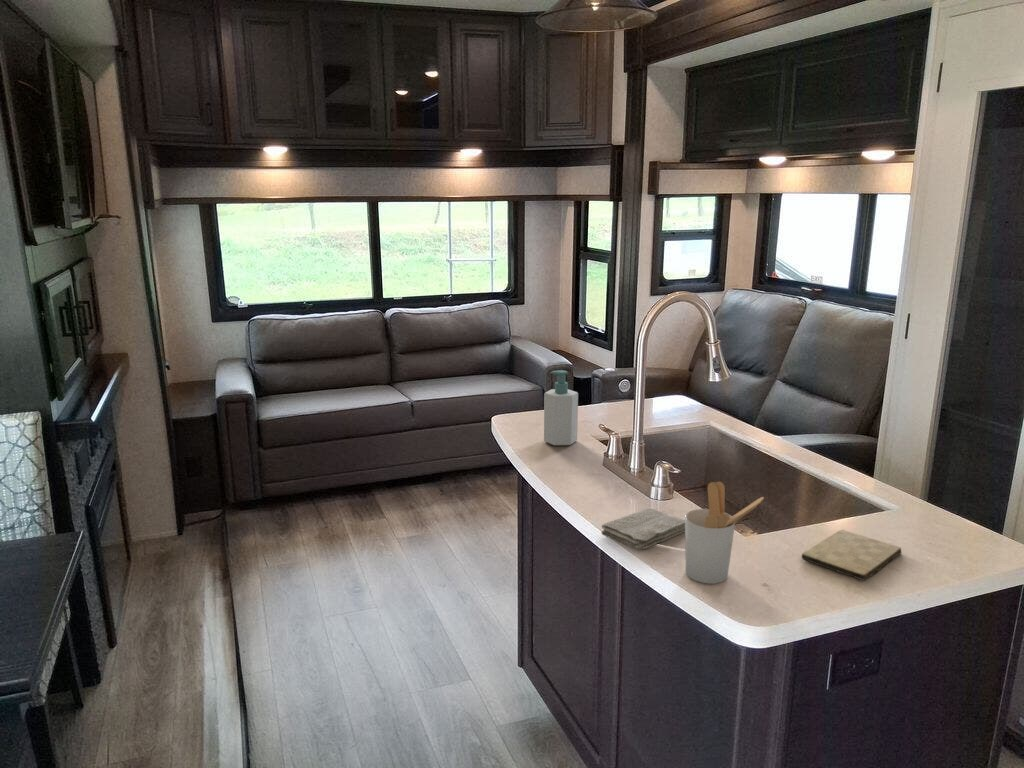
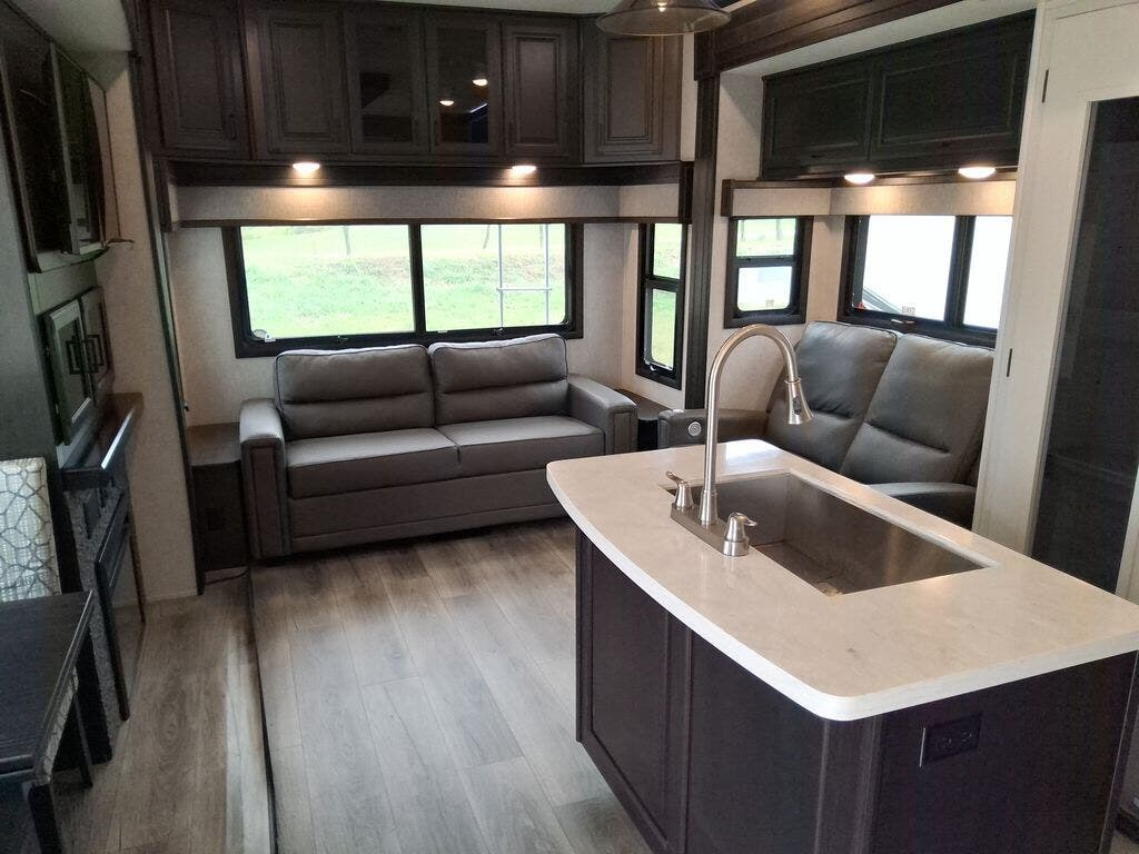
- soap bottle (561, 406)
- utensil holder (722, 534)
- cutting board (851, 553)
- washcloth (644, 526)
